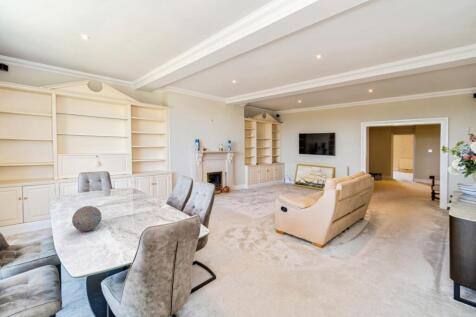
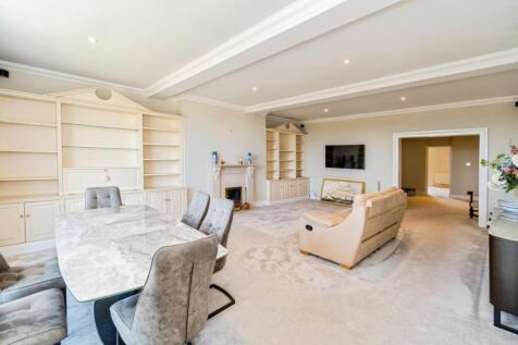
- decorative ball (87, 218)
